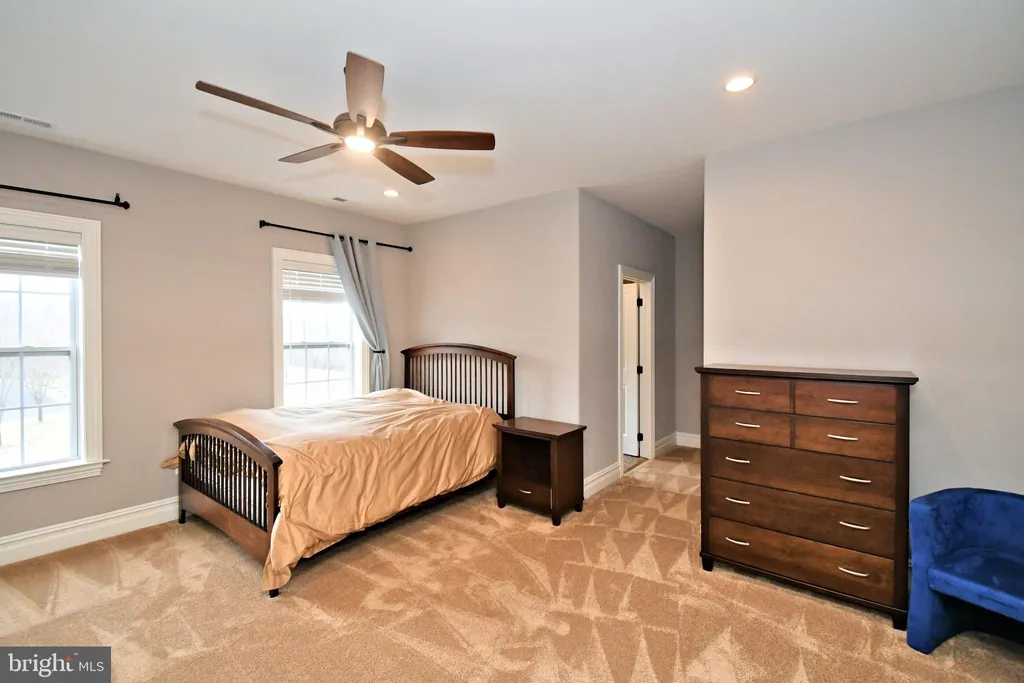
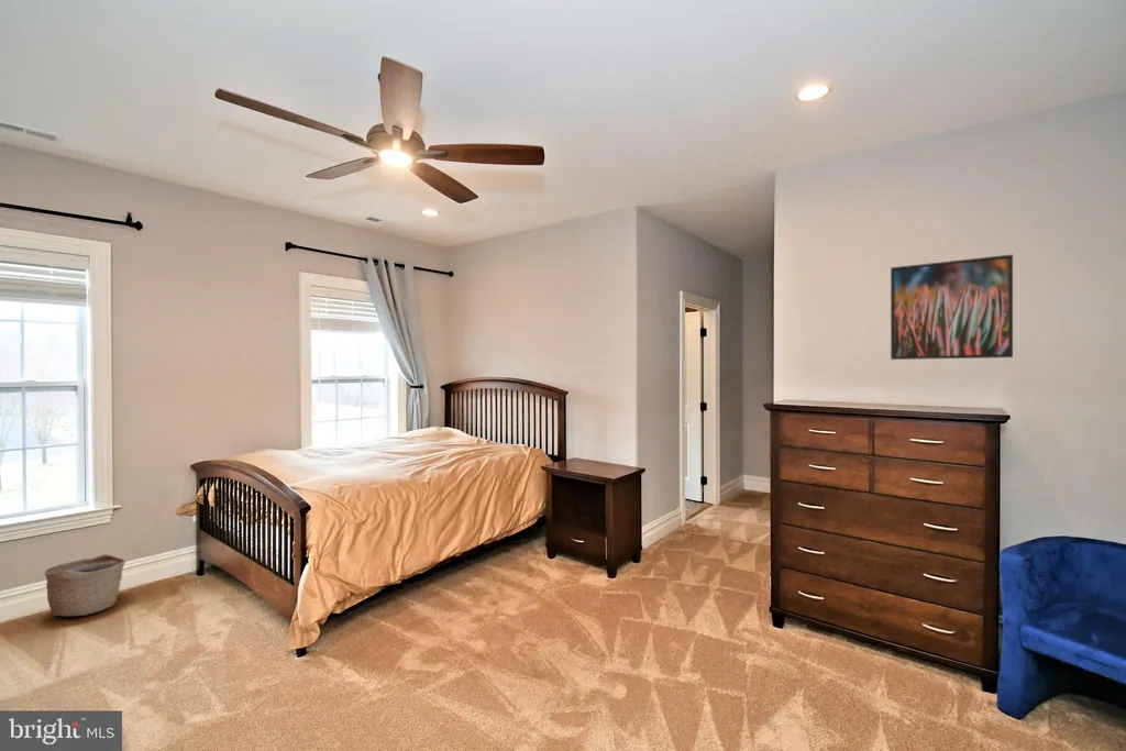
+ basket (86, 583)
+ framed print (948, 310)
